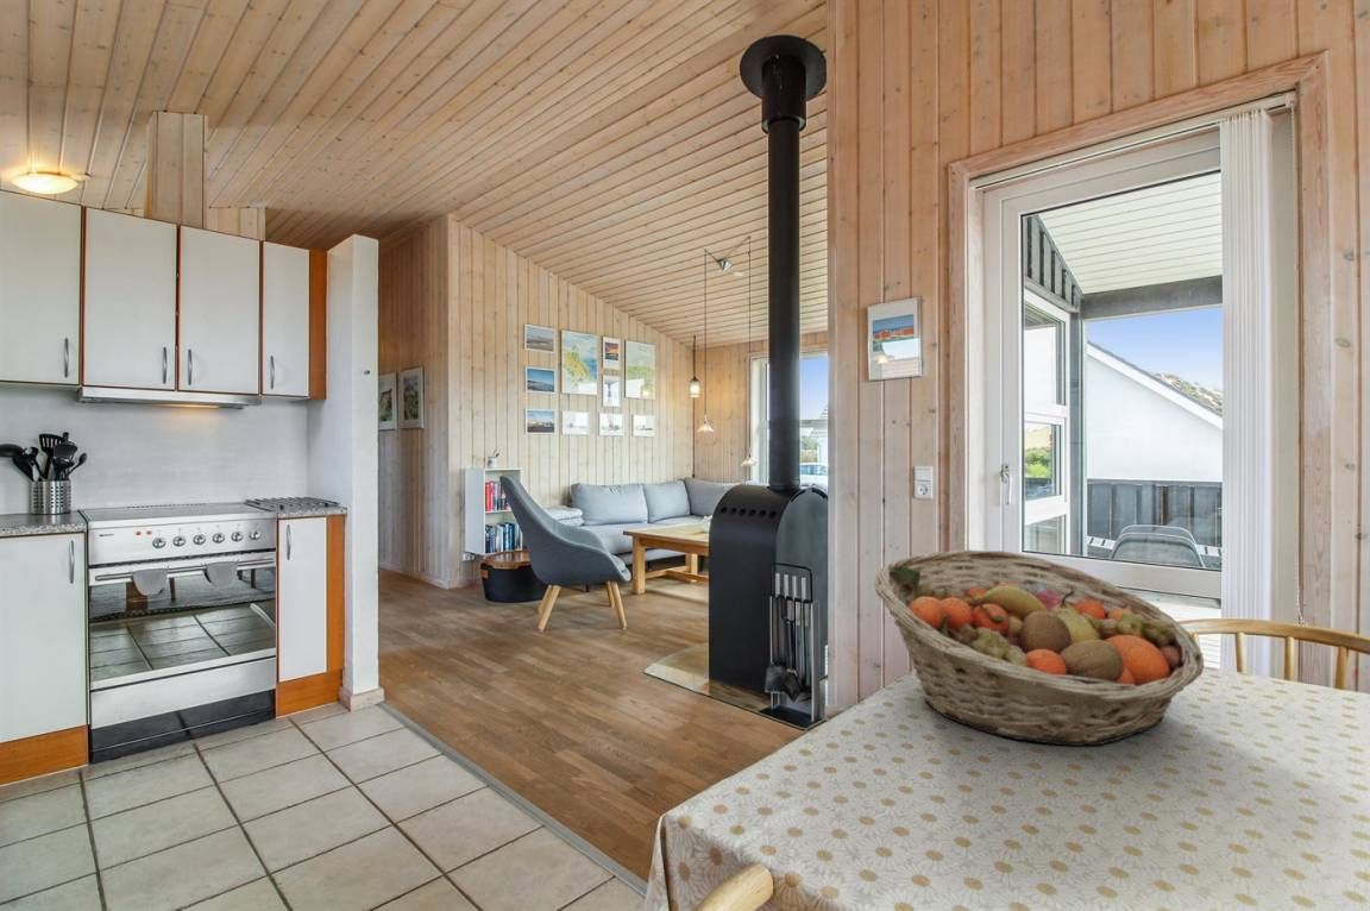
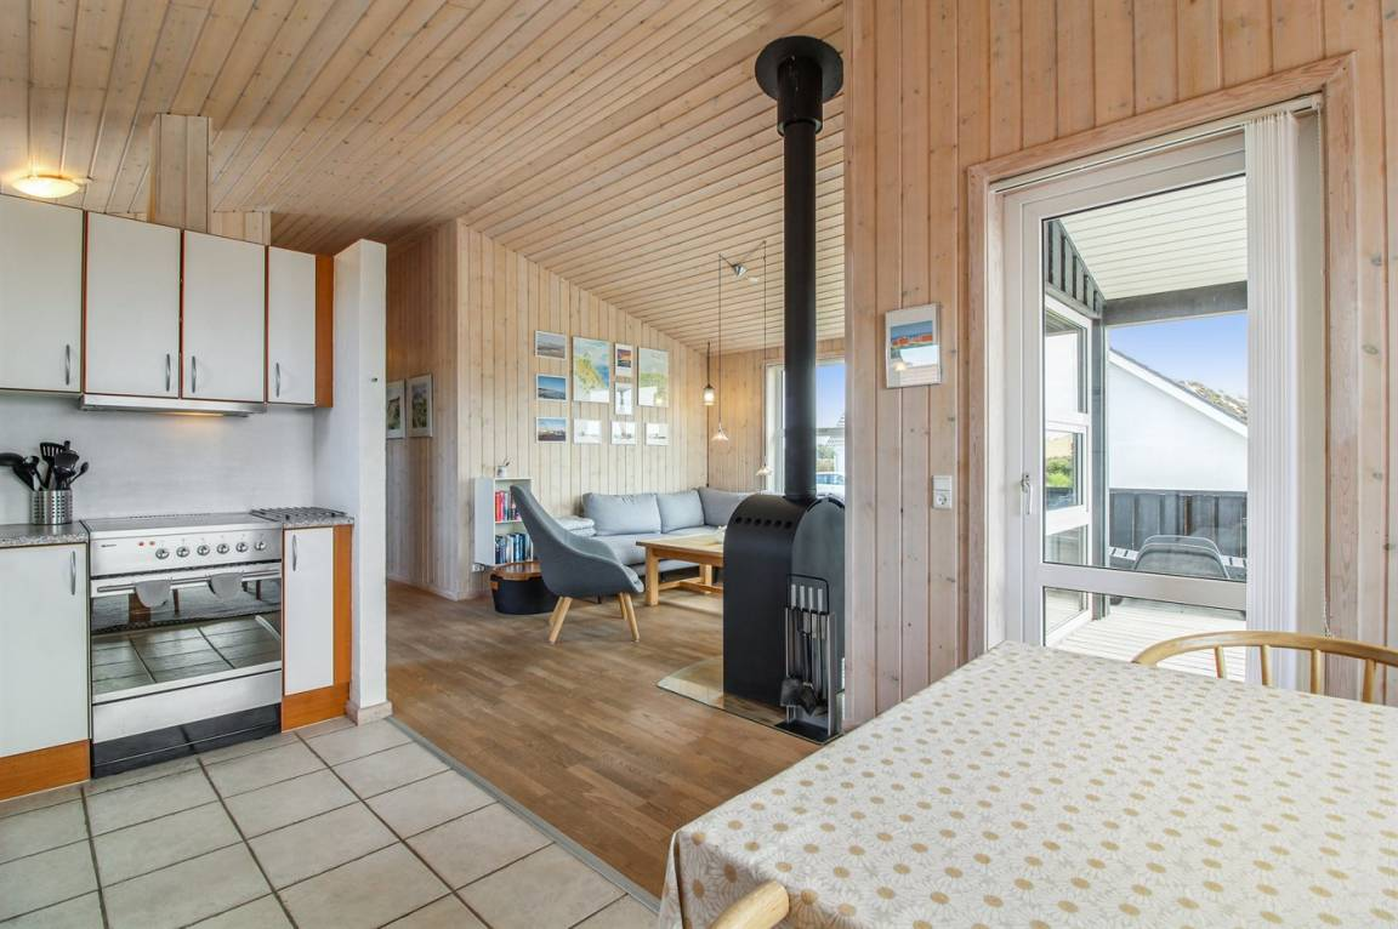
- fruit basket (1029, 633)
